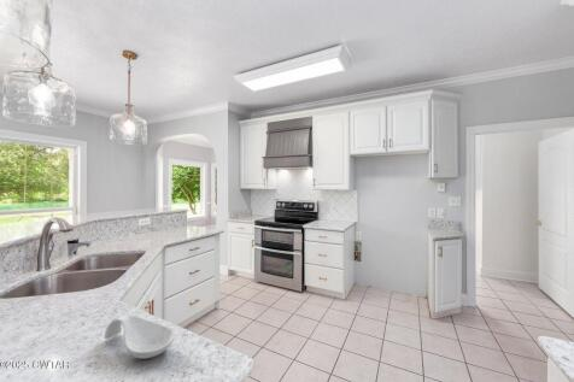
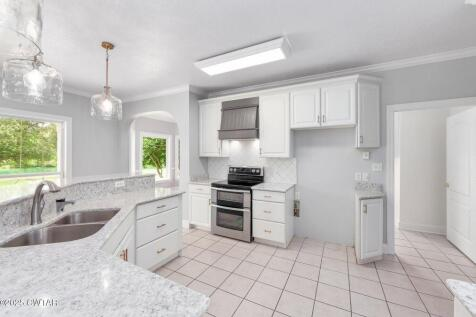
- spoon rest (136, 334)
